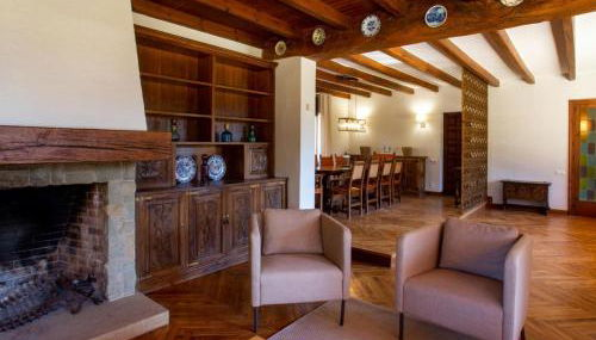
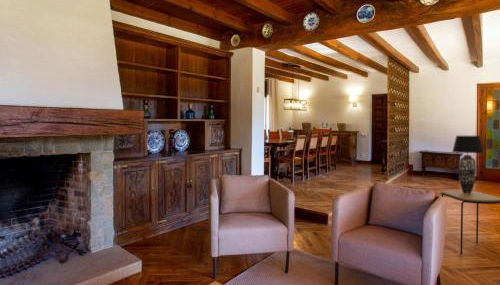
+ side table (476, 223)
+ table lamp (467, 164)
